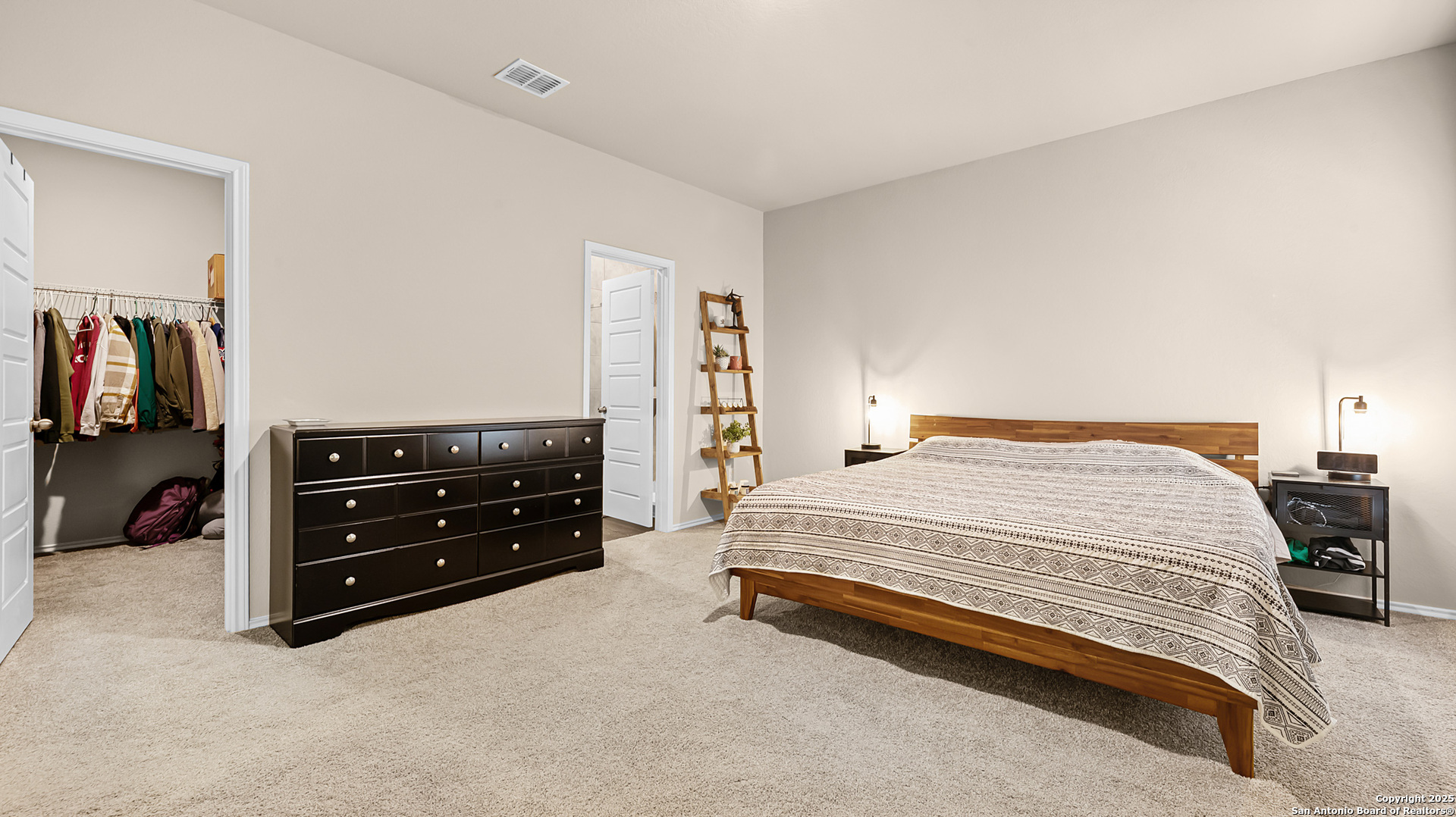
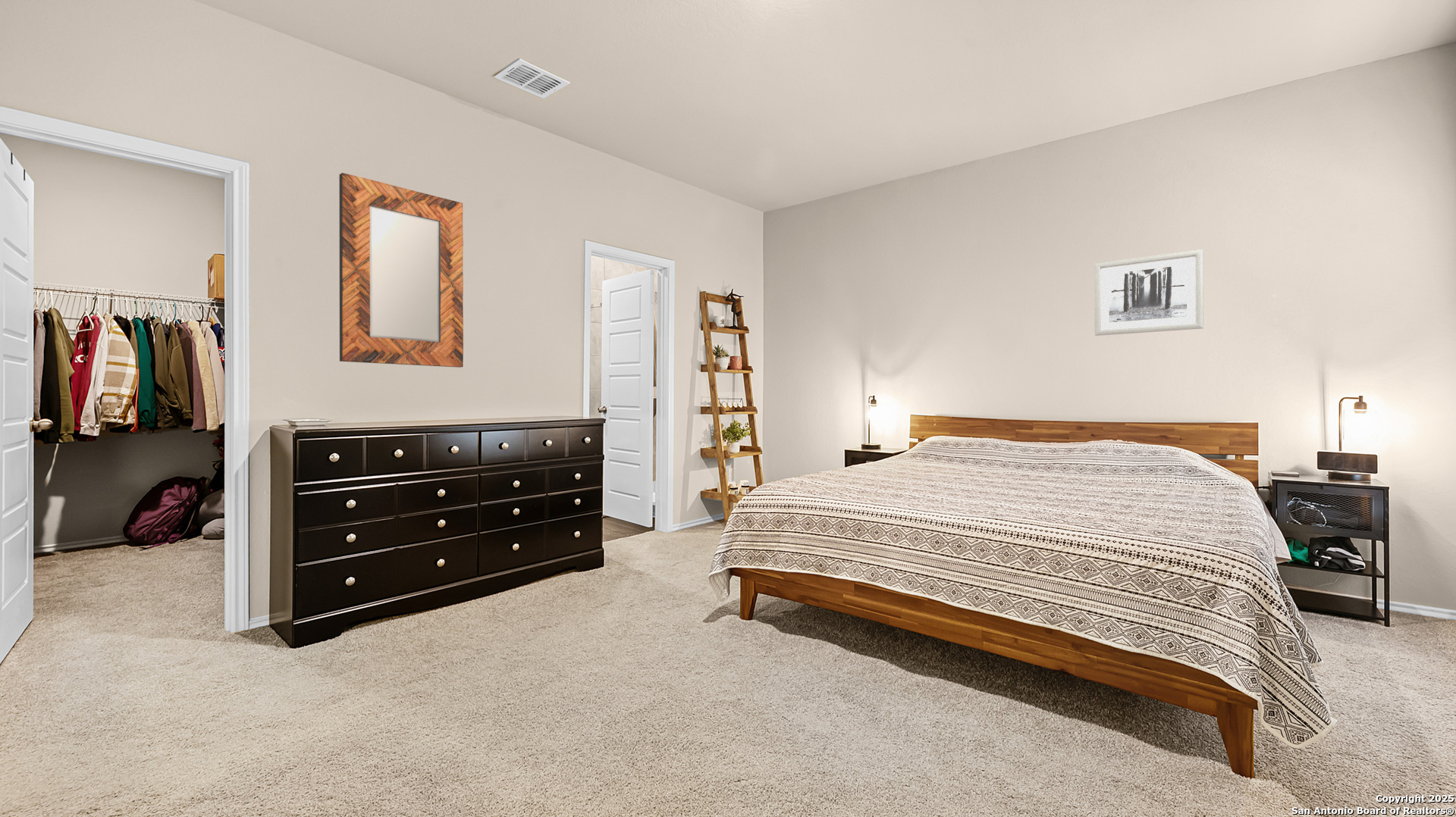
+ wall art (1147, 294)
+ home mirror (405, 277)
